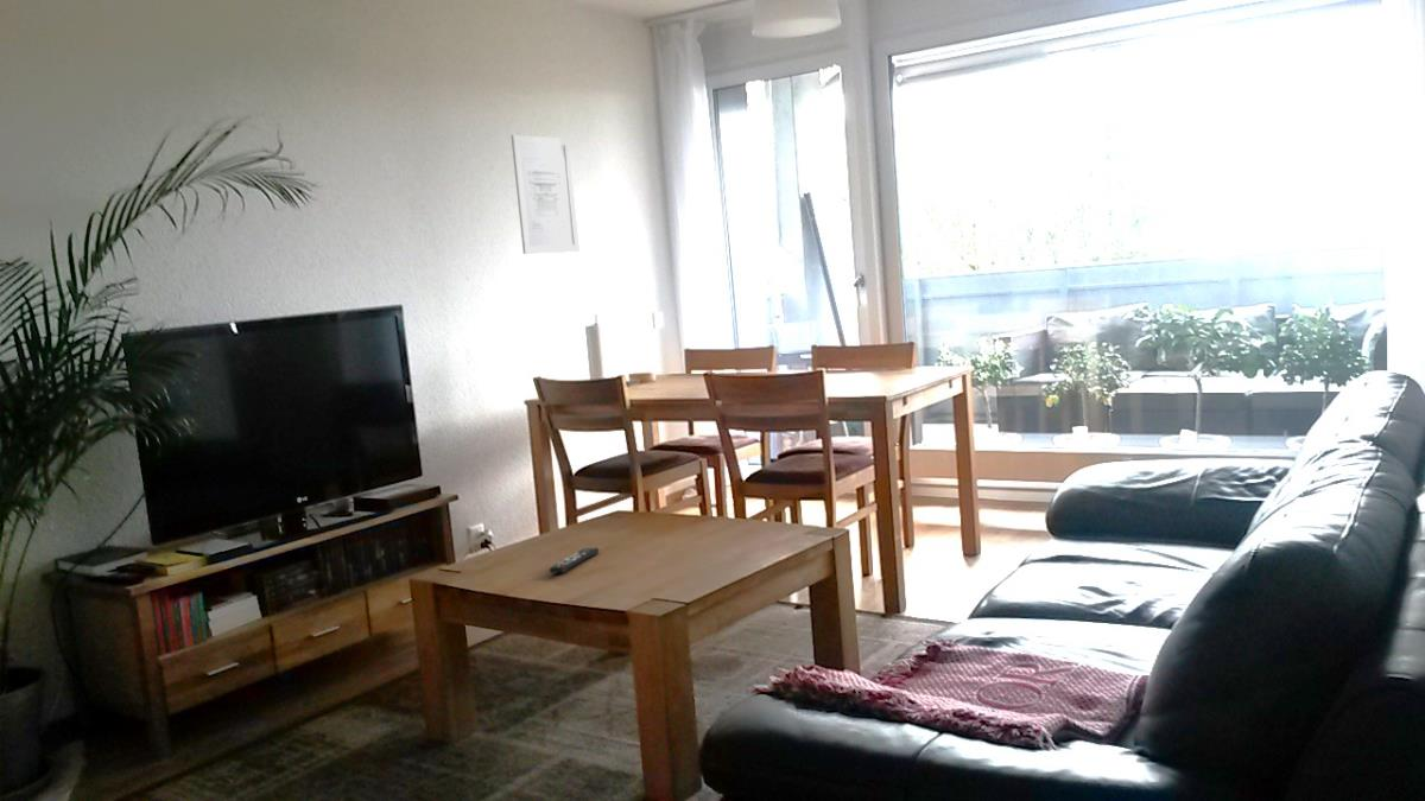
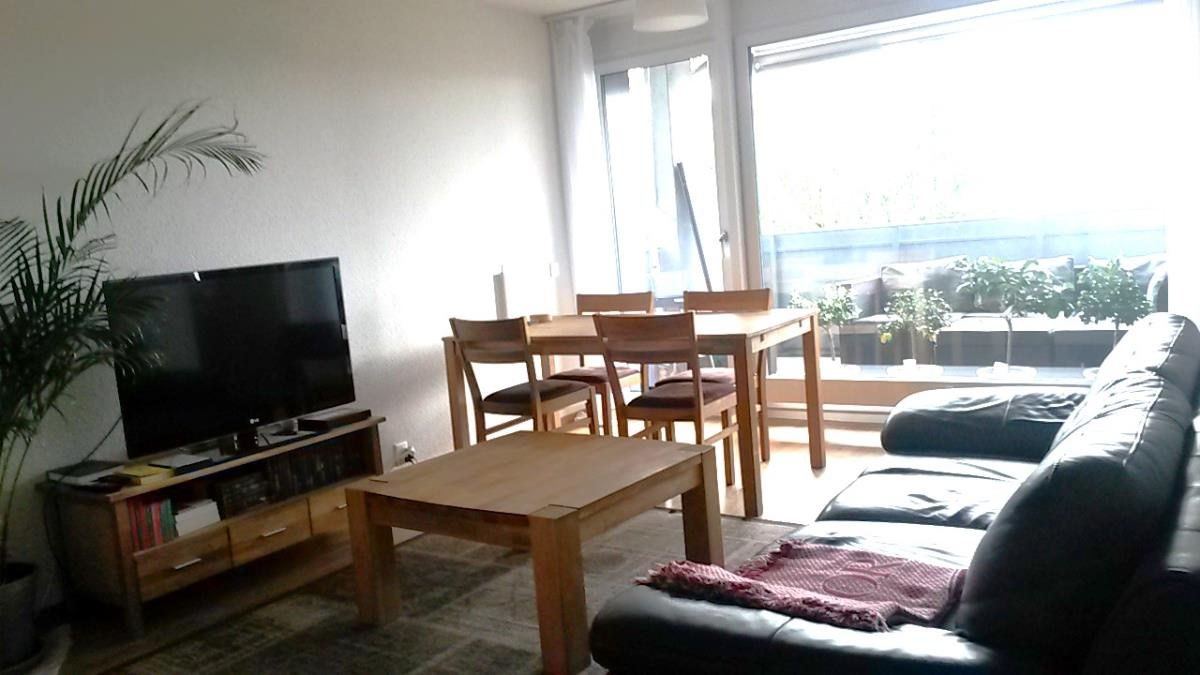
- wall art (546, 195)
- remote control (575, 559)
